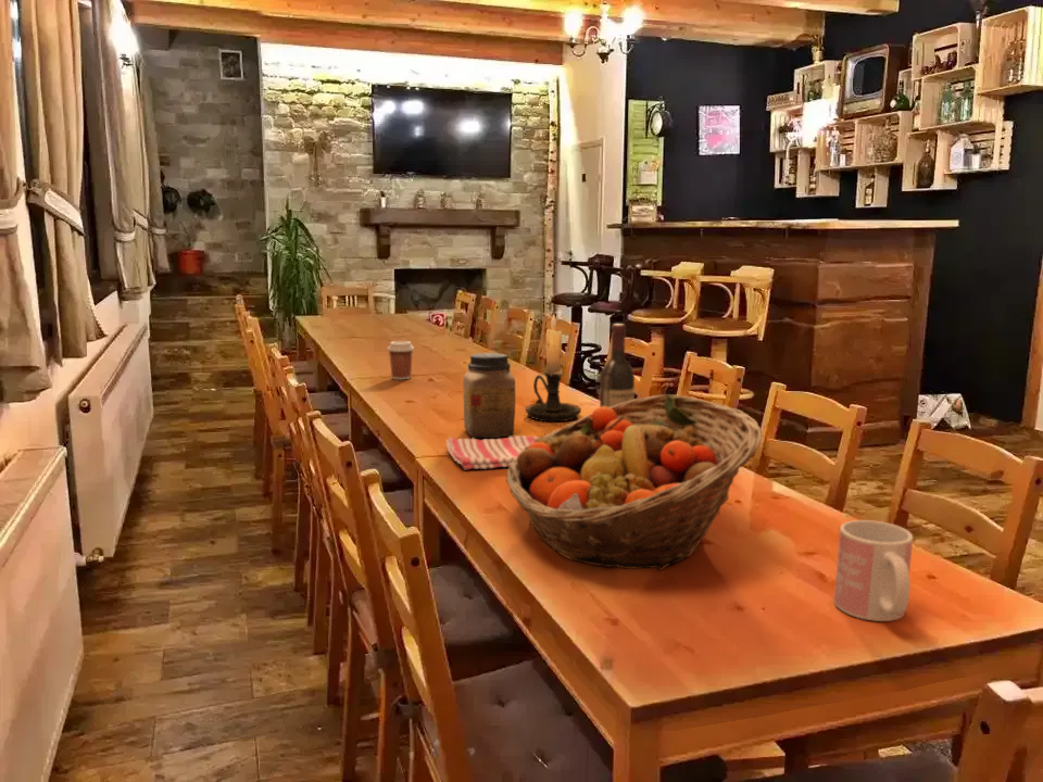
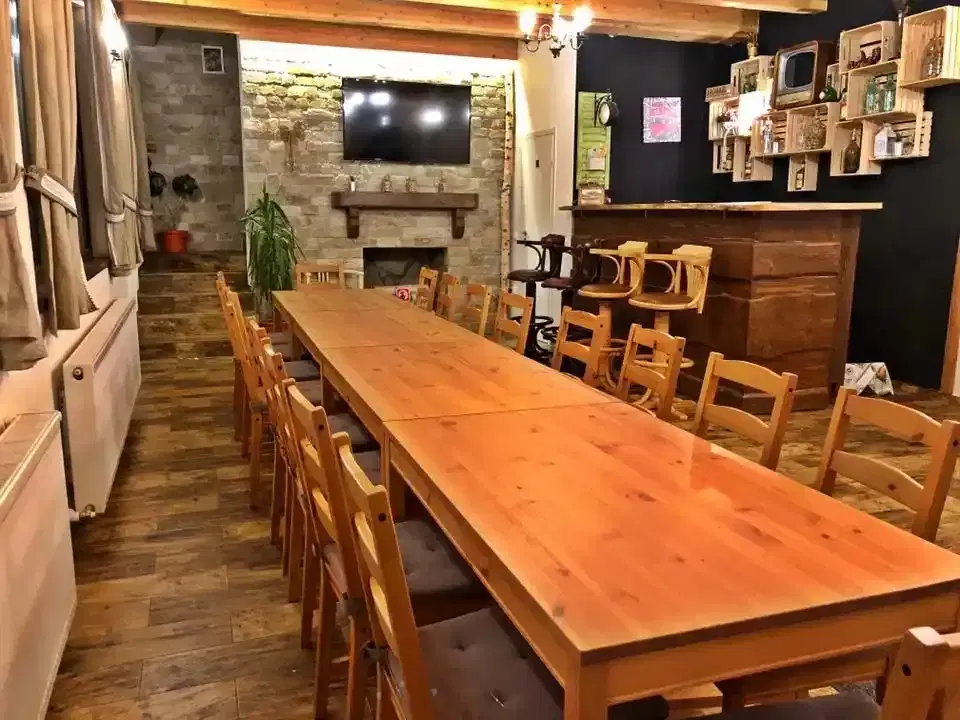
- coffee cup (401, 360)
- jar (489, 393)
- candle holder (549, 364)
- fruit basket (627, 471)
- mug (878, 573)
- wine bottle (616, 391)
- dish towel (503, 450)
